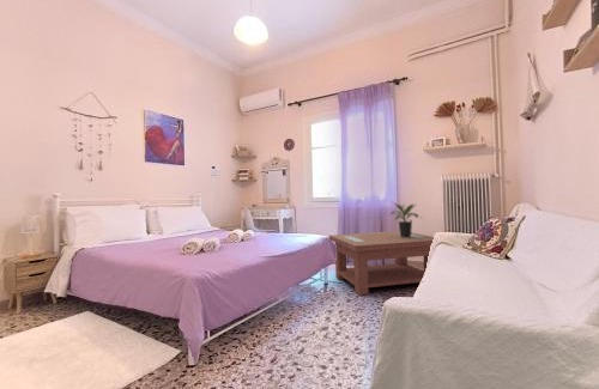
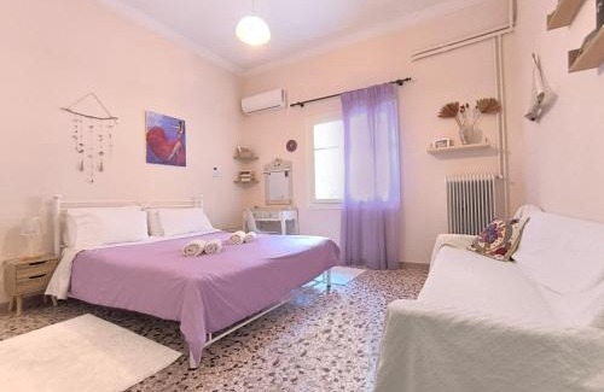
- coffee table (382, 259)
- potted plant (405, 219)
